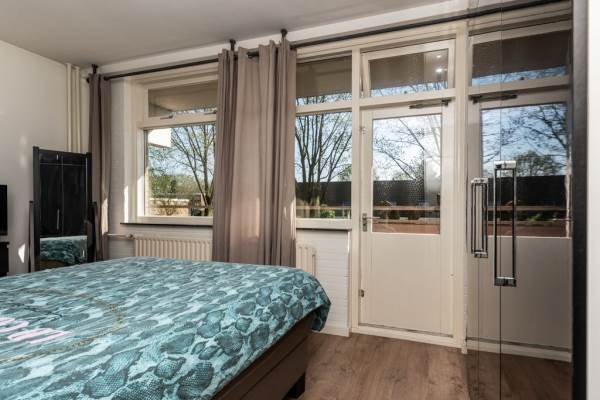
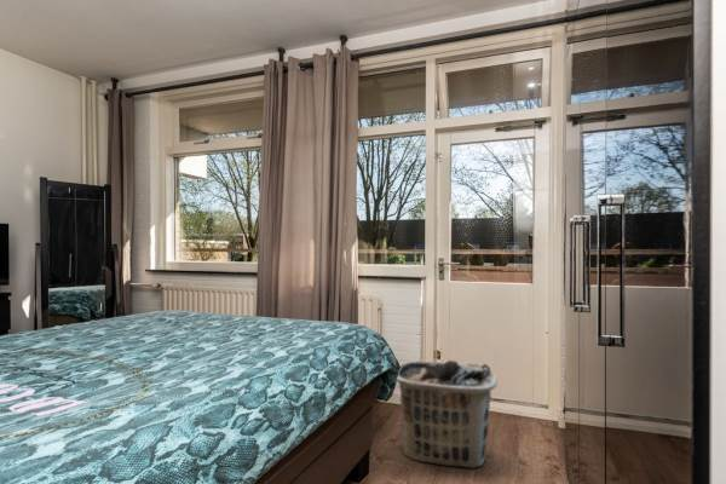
+ clothes hamper (443, 404)
